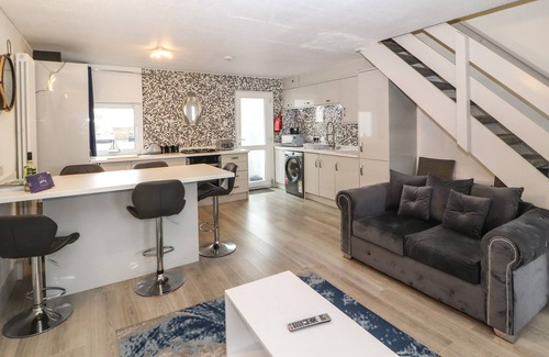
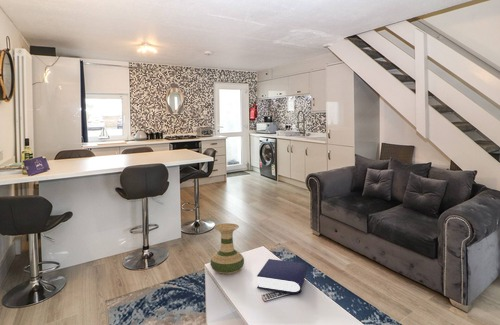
+ vase (227, 248)
+ book (283, 275)
